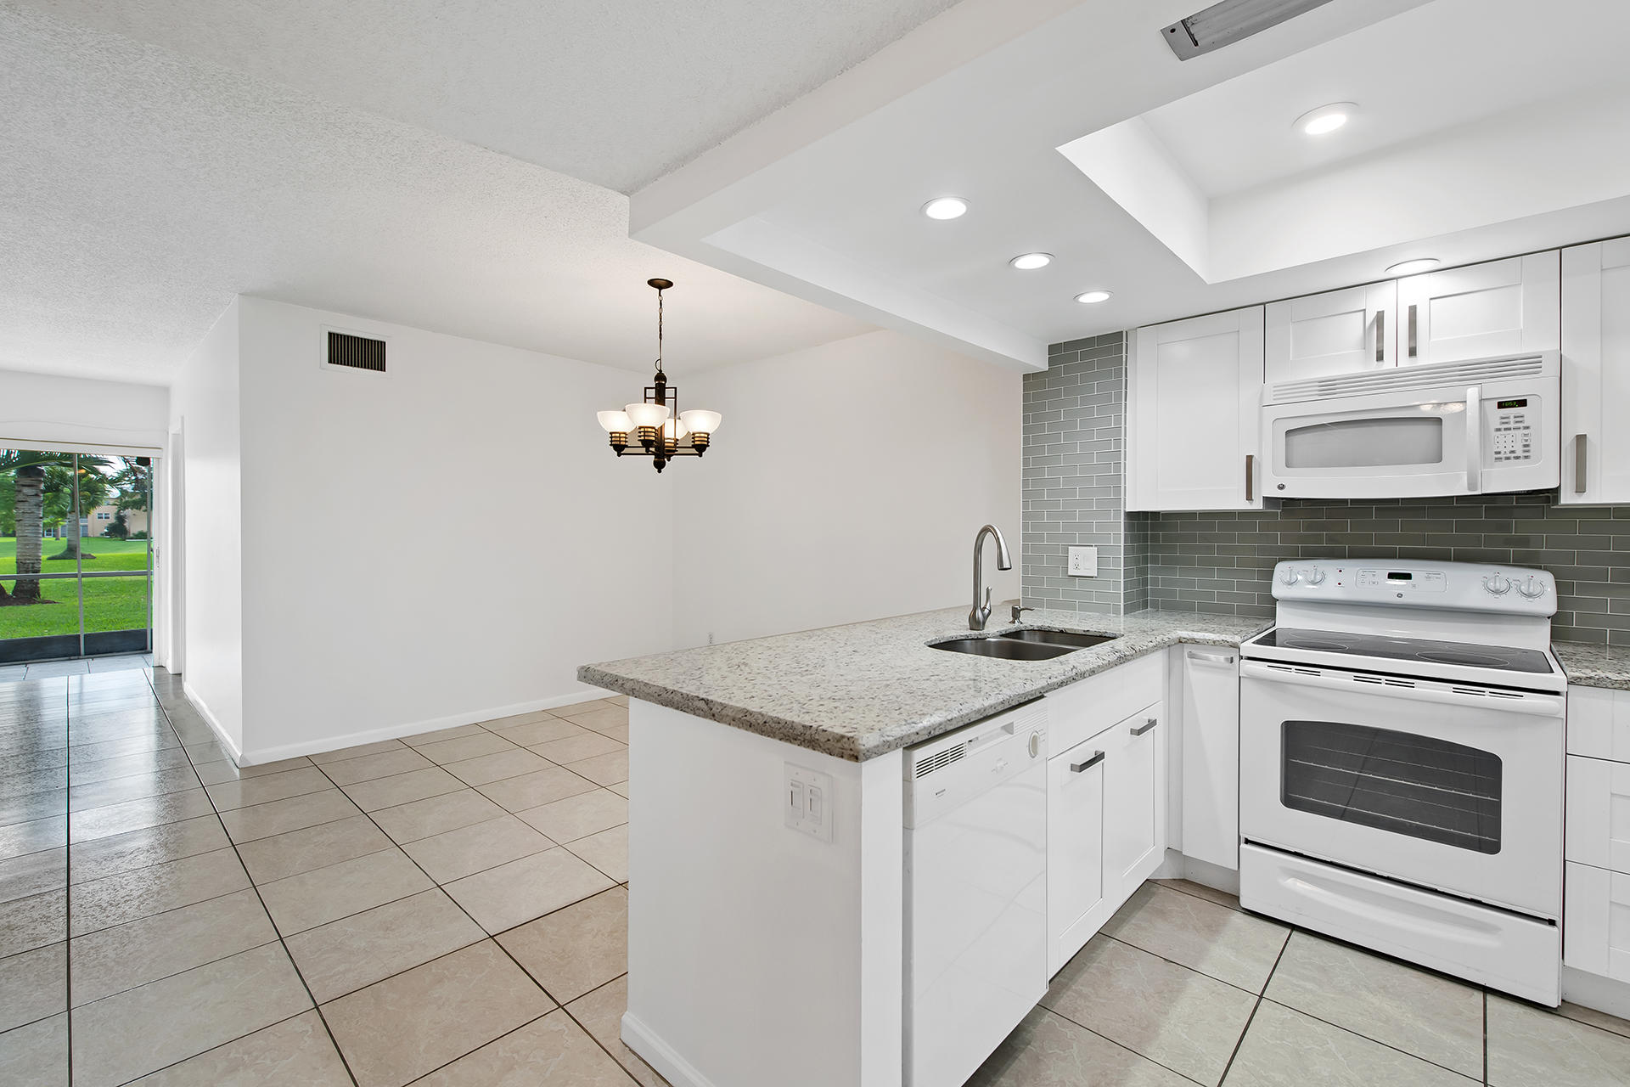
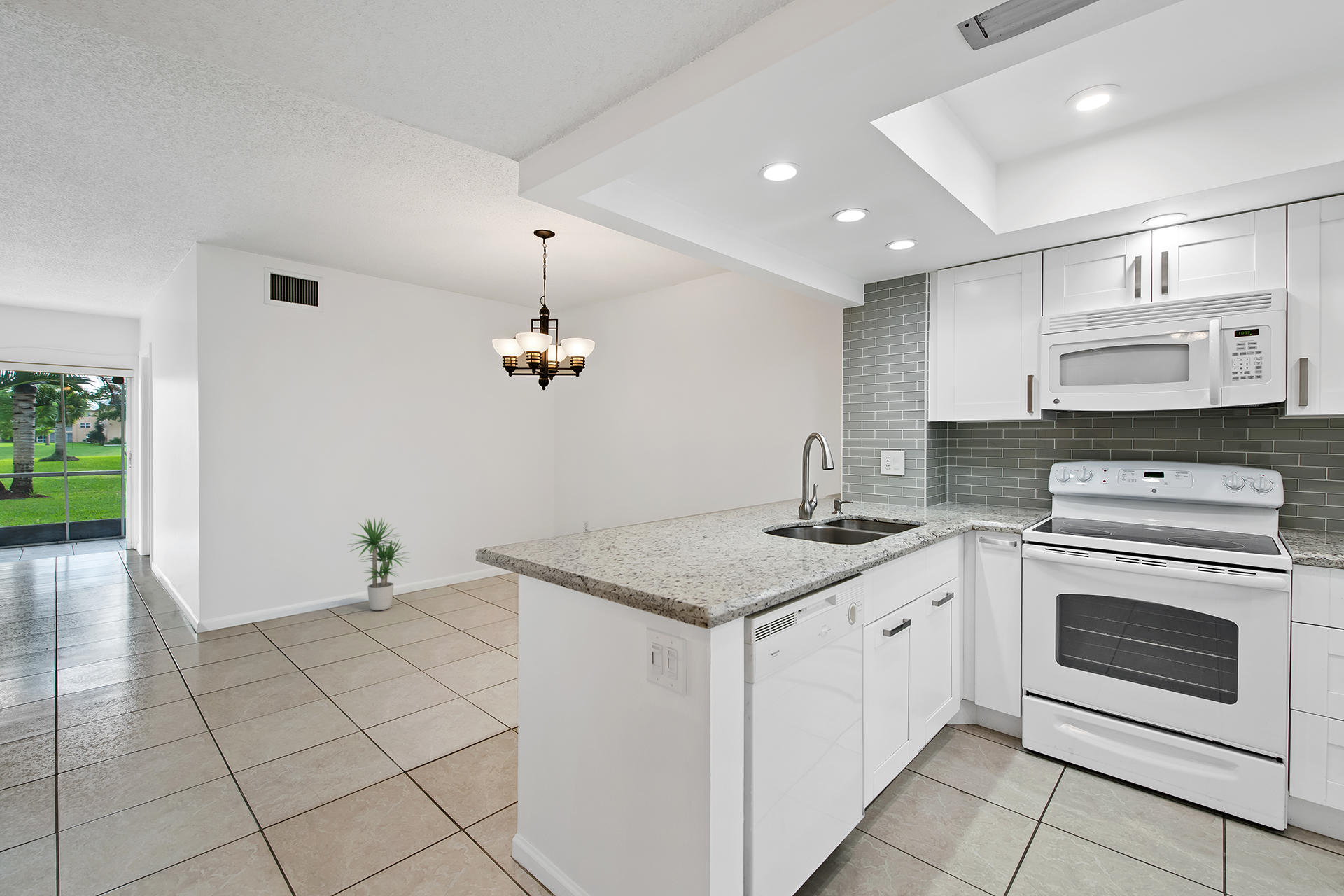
+ potted plant (379, 562)
